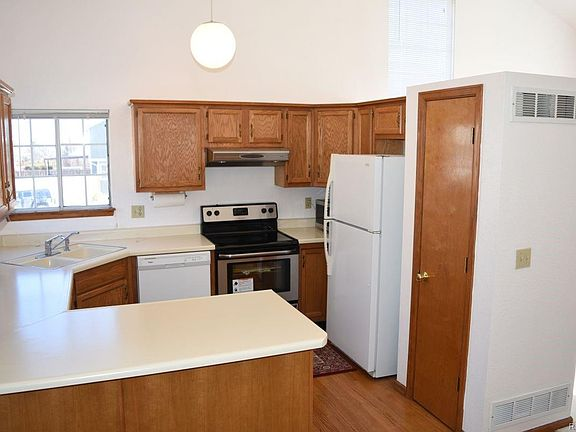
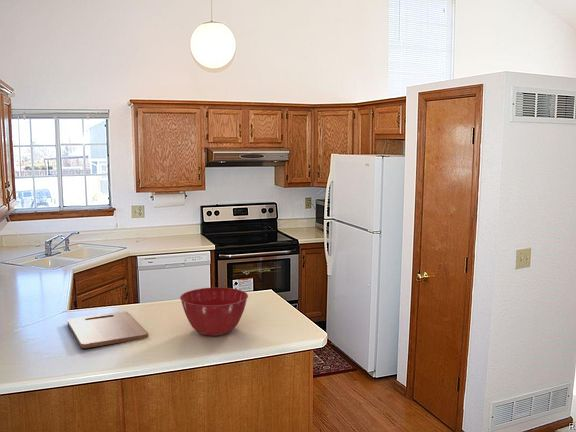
+ cutting board (106, 327)
+ mixing bowl (214, 313)
